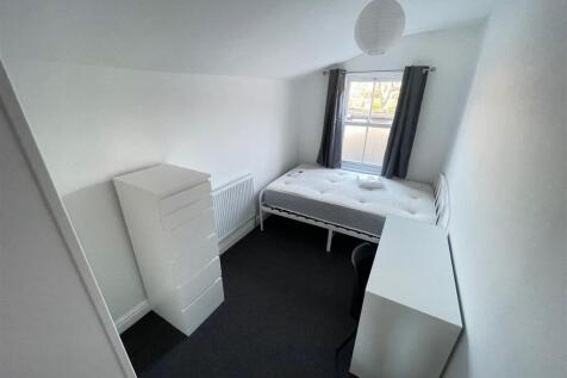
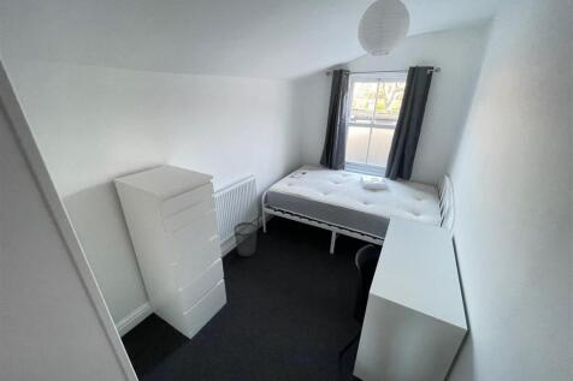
+ wastebasket (246, 239)
